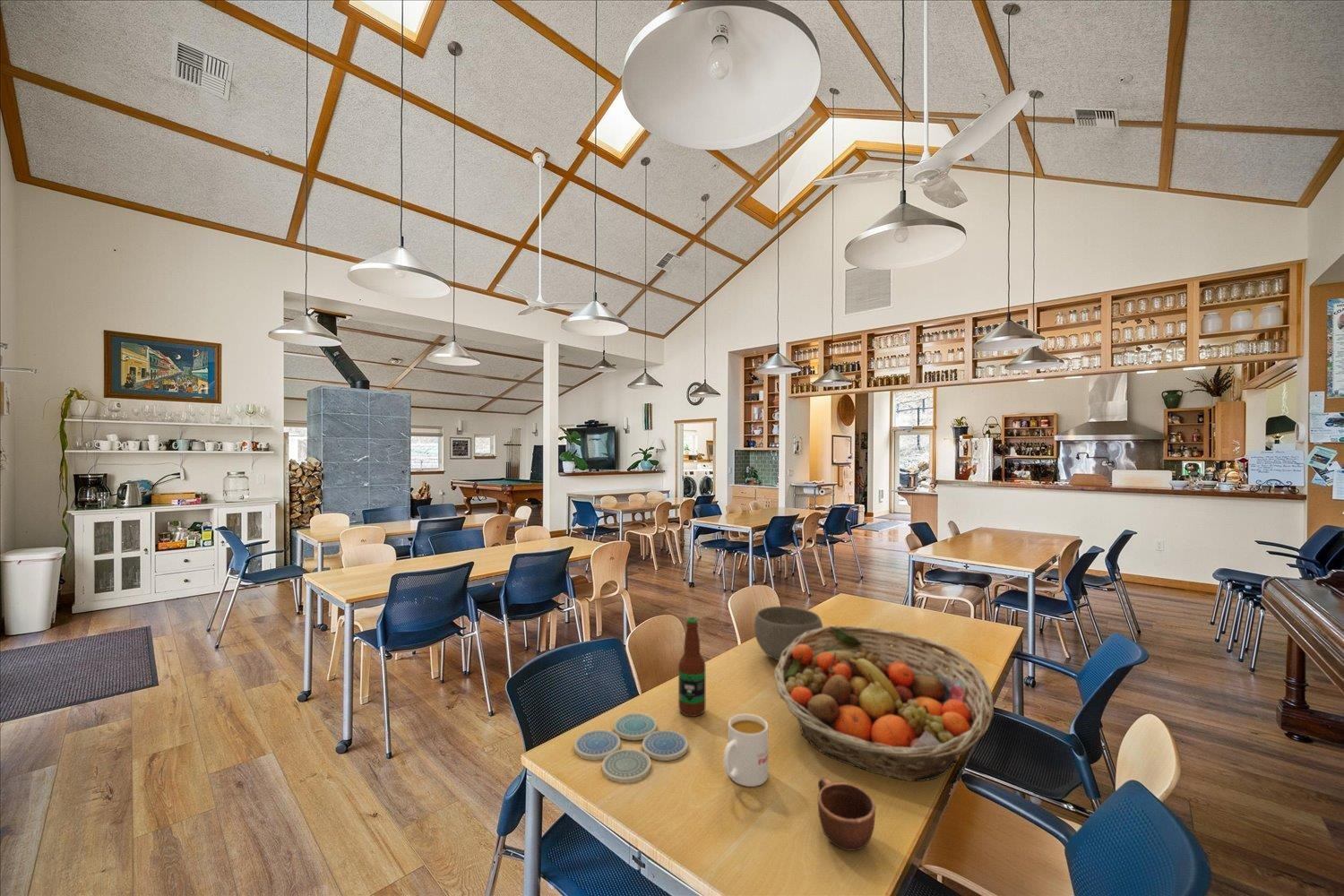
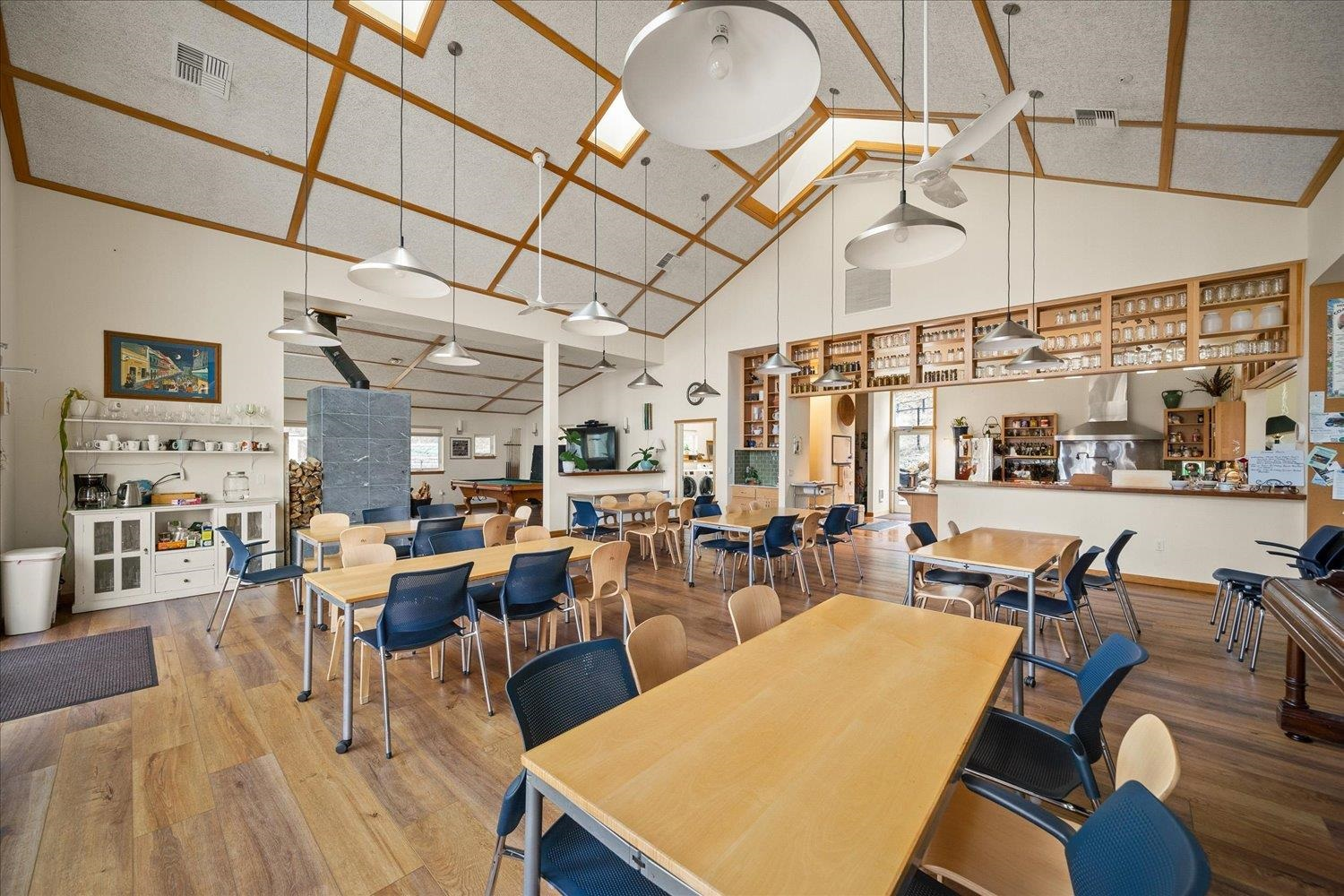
- bottle (692, 664)
- bowl (787, 635)
- drink coaster (631, 739)
- fruit basket (874, 694)
- mug (743, 752)
- mug (840, 815)
